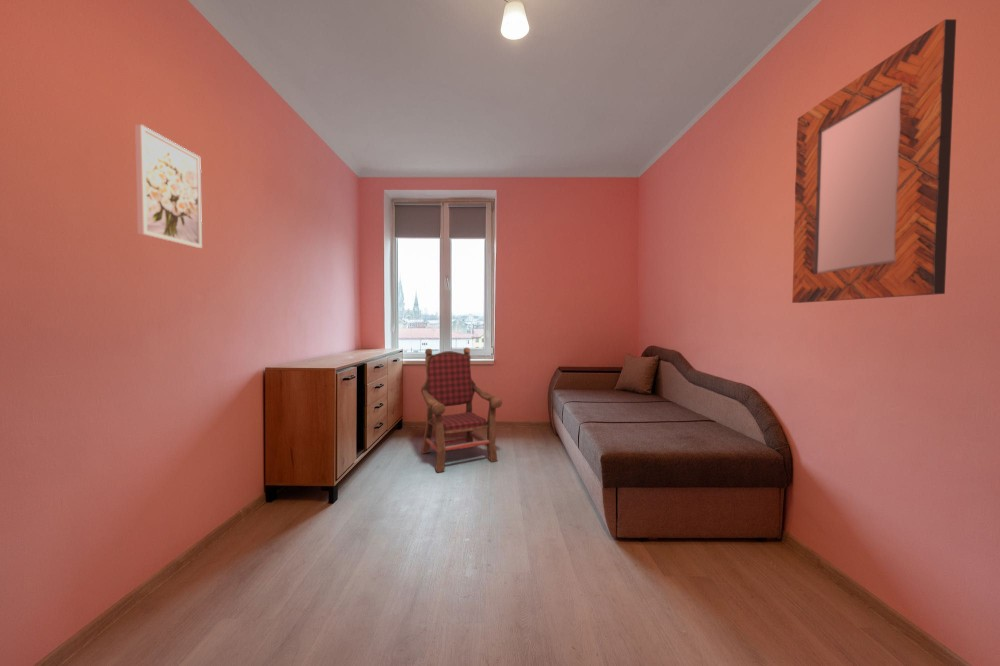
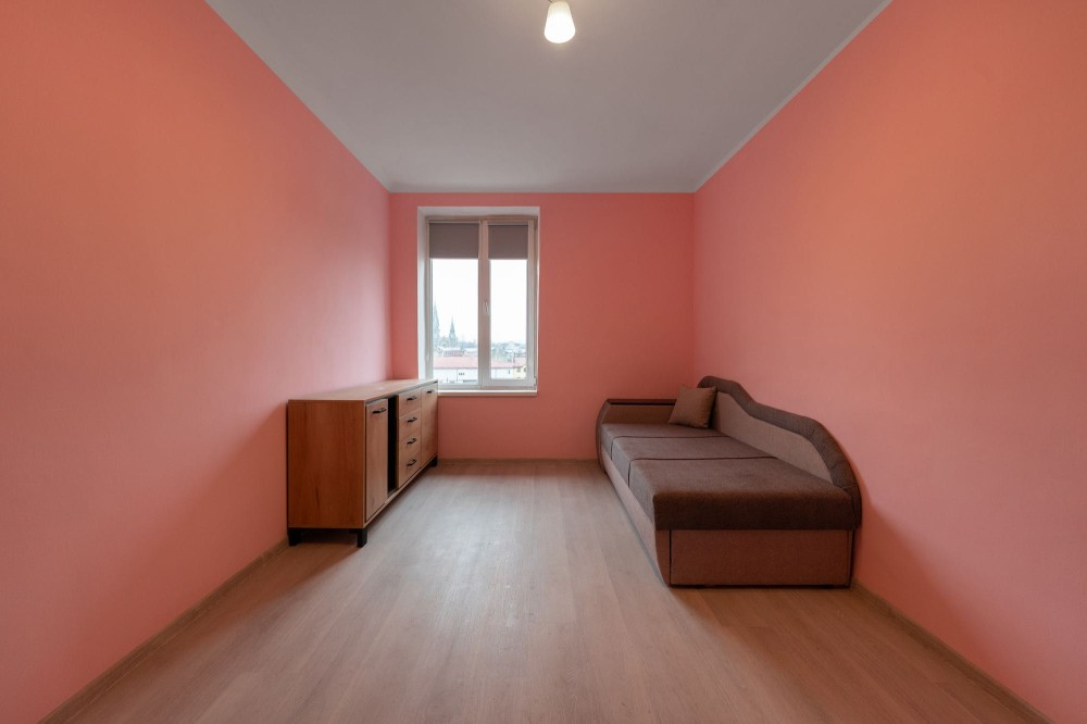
- armchair (457, 403)
- wall art (171, 192)
- home mirror (857, 189)
